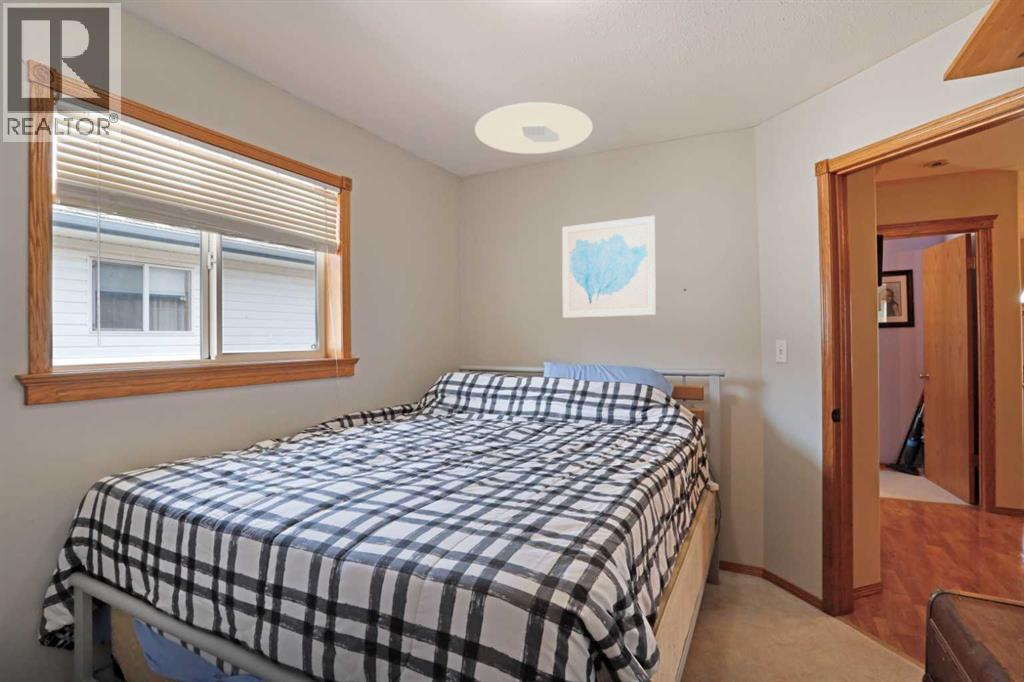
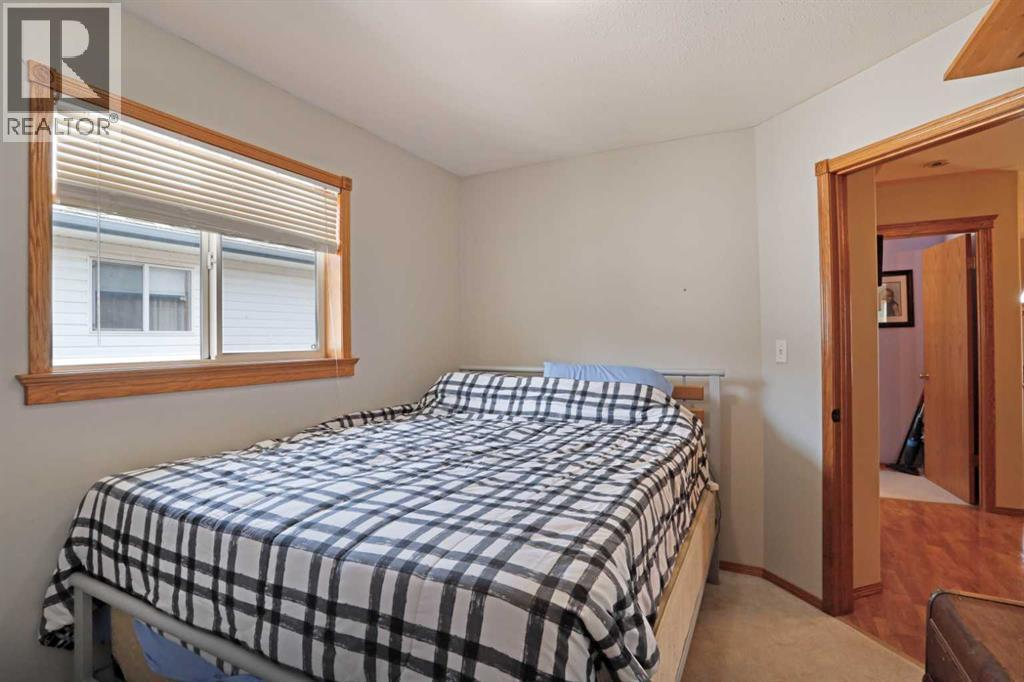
- ceiling light (533, 125)
- wall art (606, 268)
